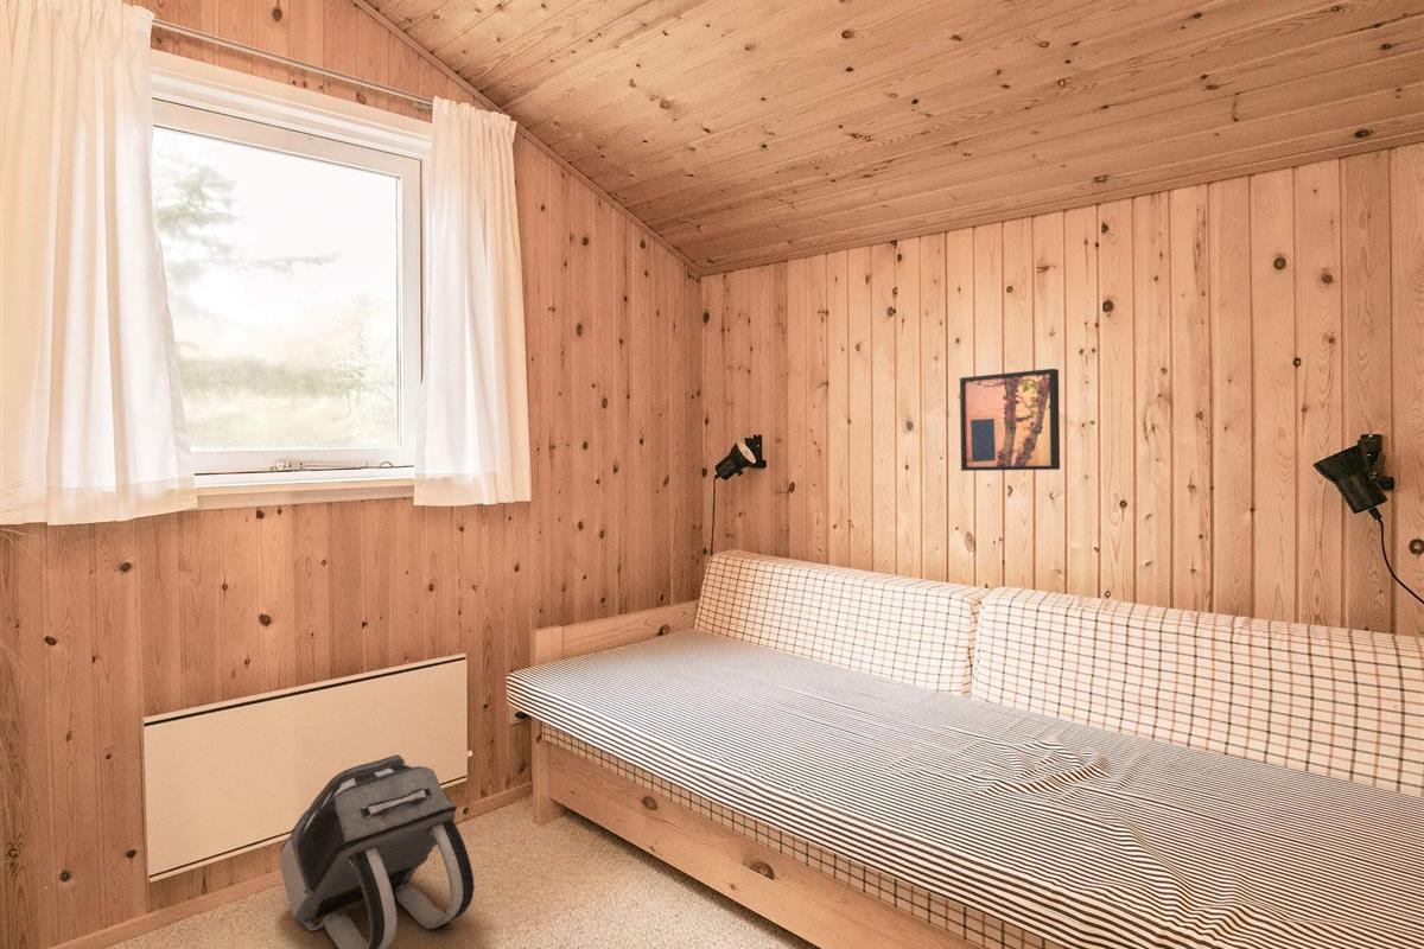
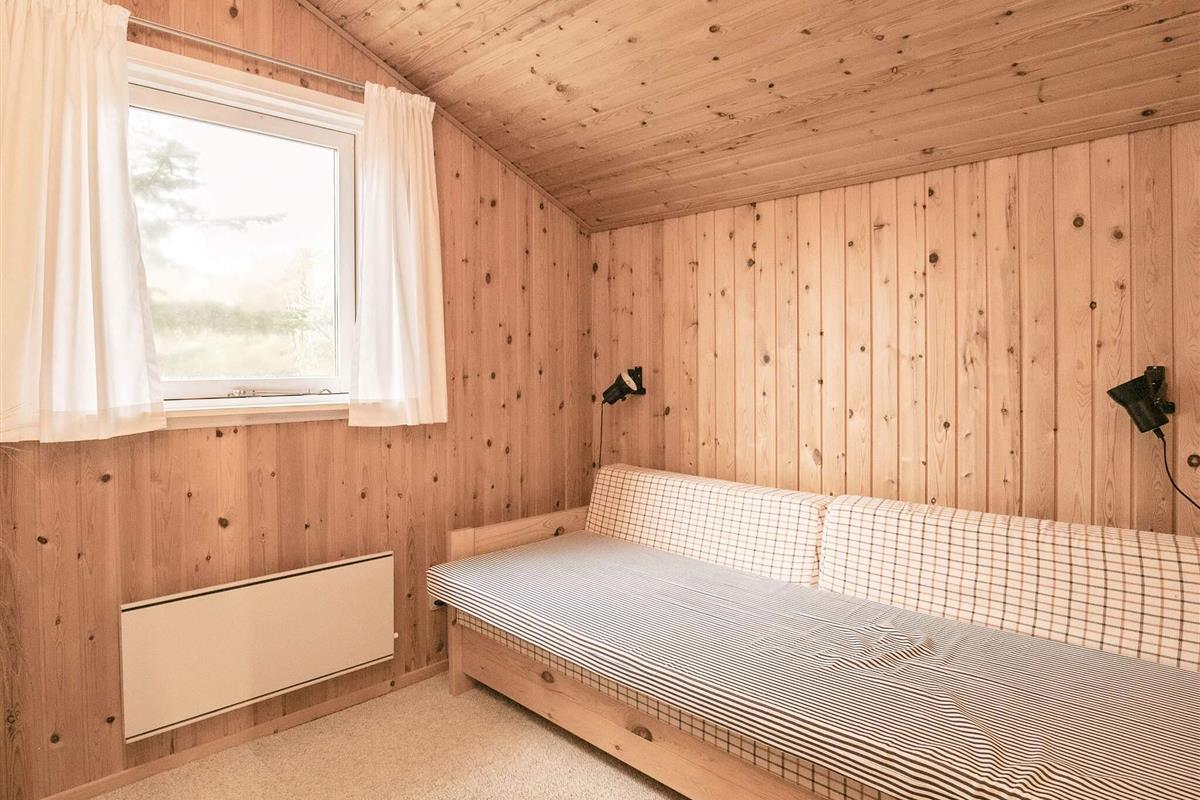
- backpack (373, 840)
- wall art (1007, 421)
